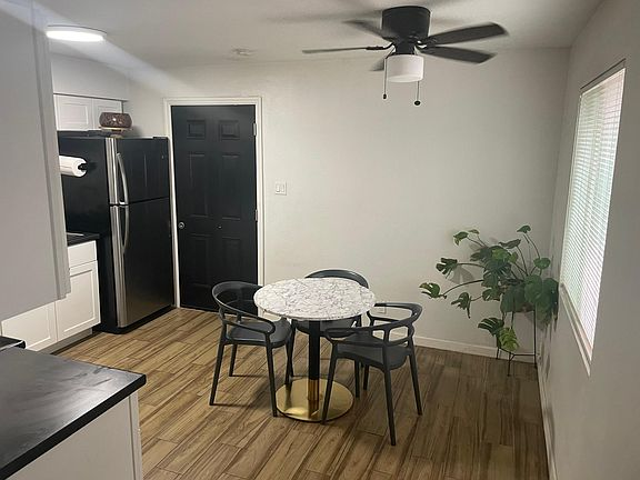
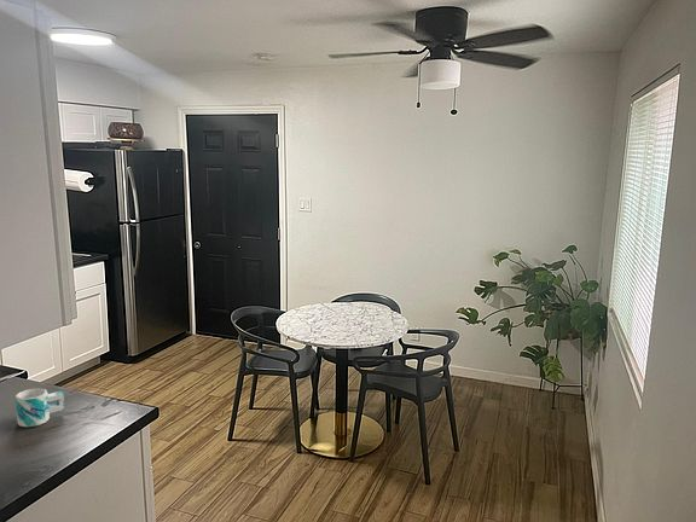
+ mug (40, 405)
